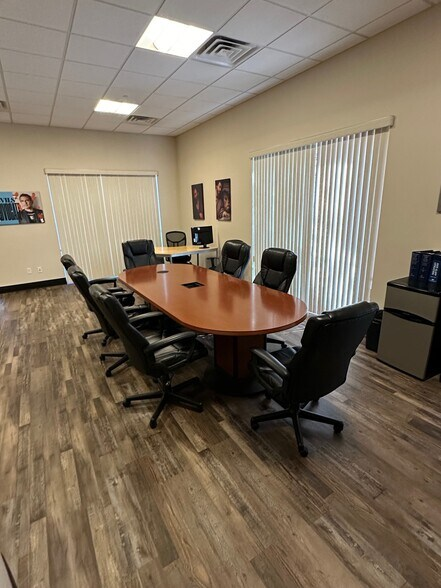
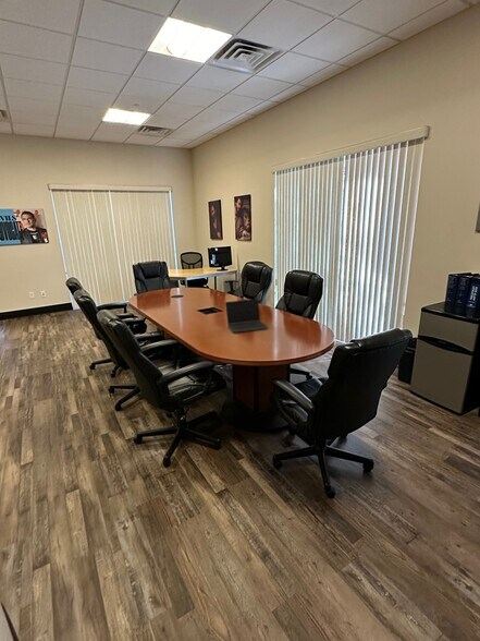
+ laptop computer (246, 314)
